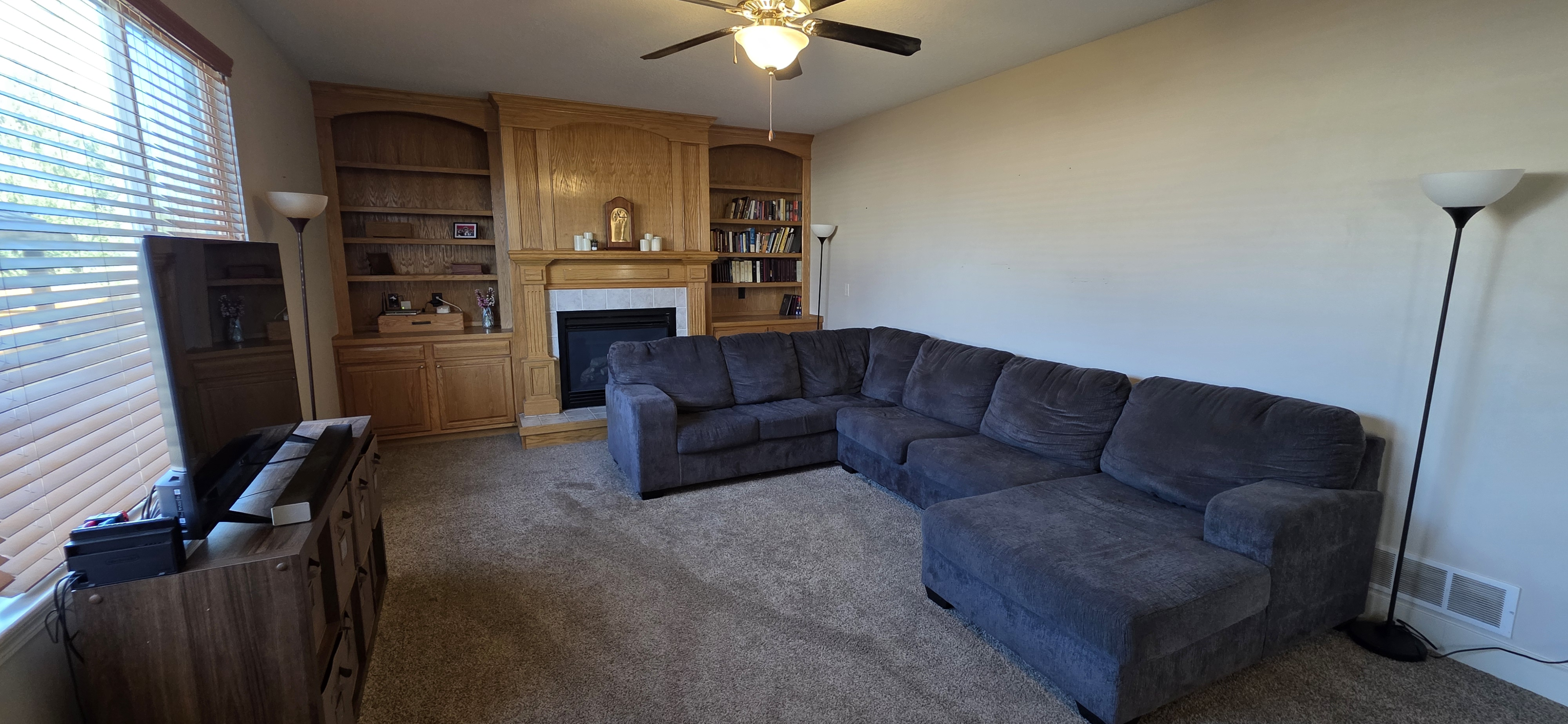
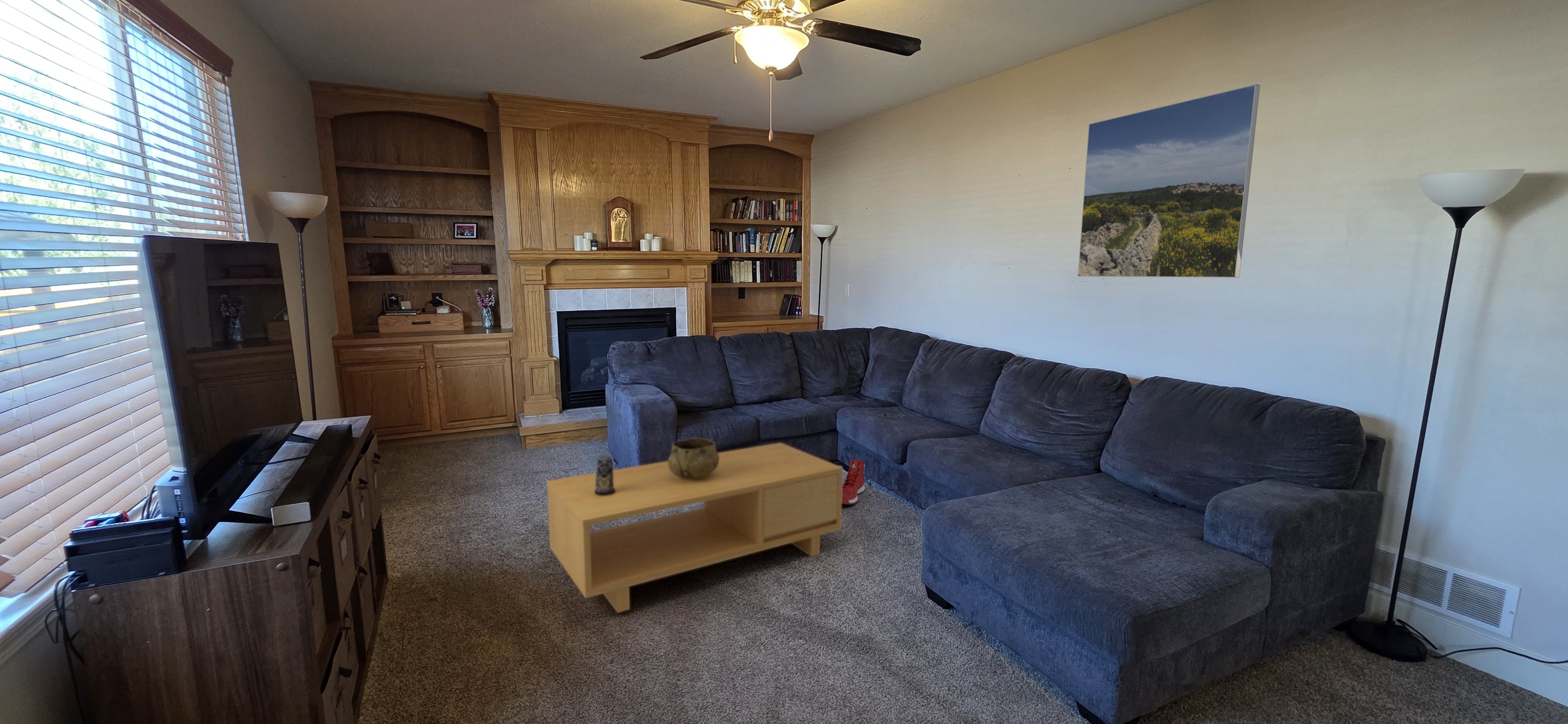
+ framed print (1157, 193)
+ coffee table (701, 516)
+ candle (604, 474)
+ sneaker (851, 480)
+ decorative bowl (693, 460)
